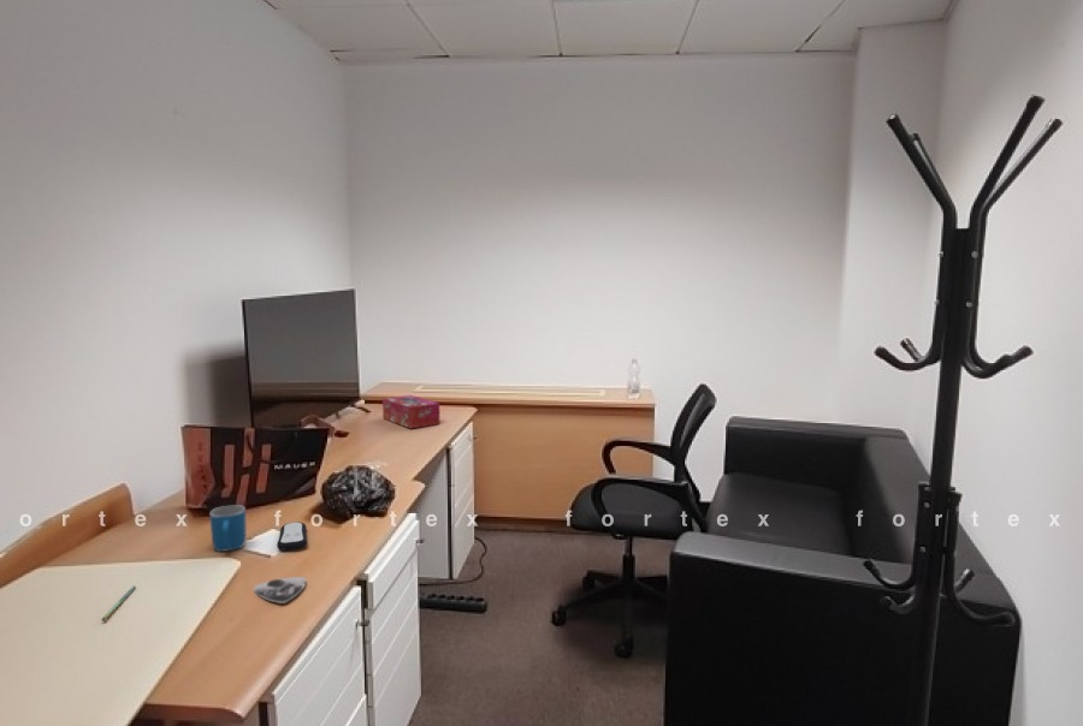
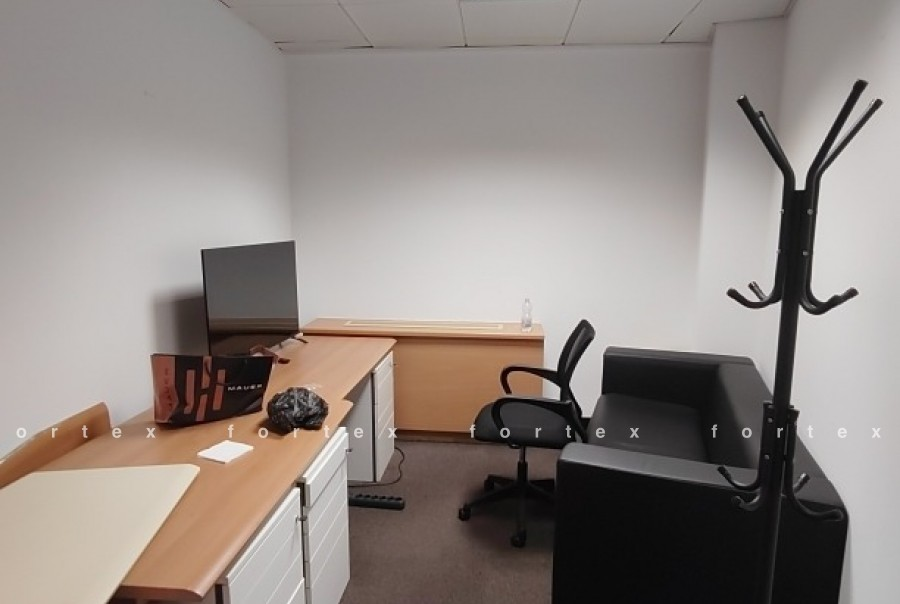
- tissue box (410, 410)
- guitar pick (282, 585)
- mug (227, 530)
- remote control (292, 535)
- pen (119, 602)
